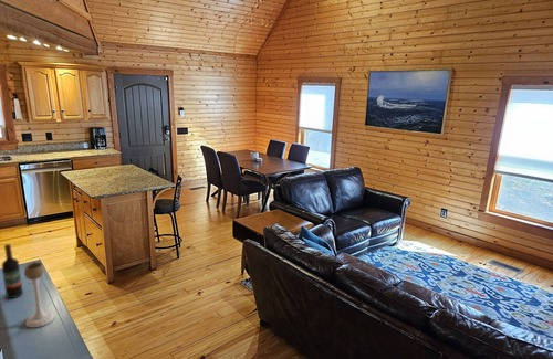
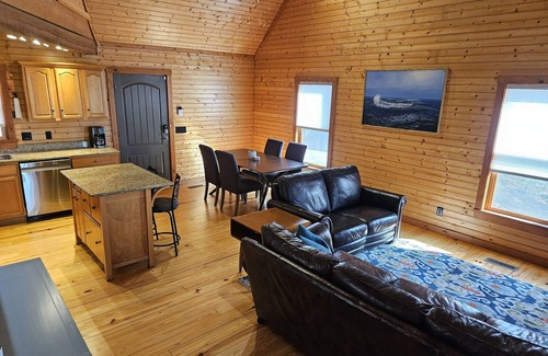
- wine bottle (11, 270)
- candle holder (36, 293)
